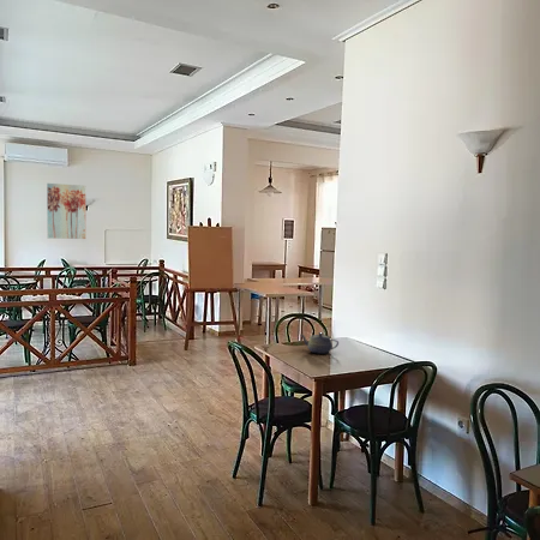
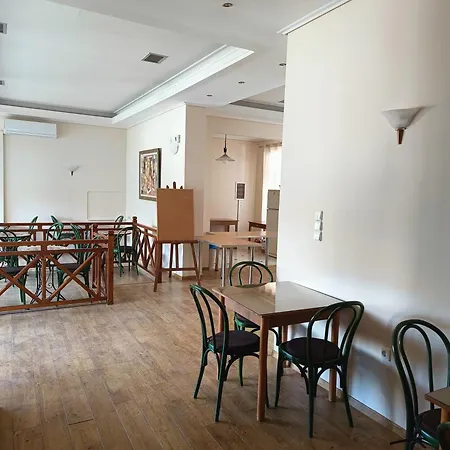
- teapot (318, 342)
- wall art (66, 211)
